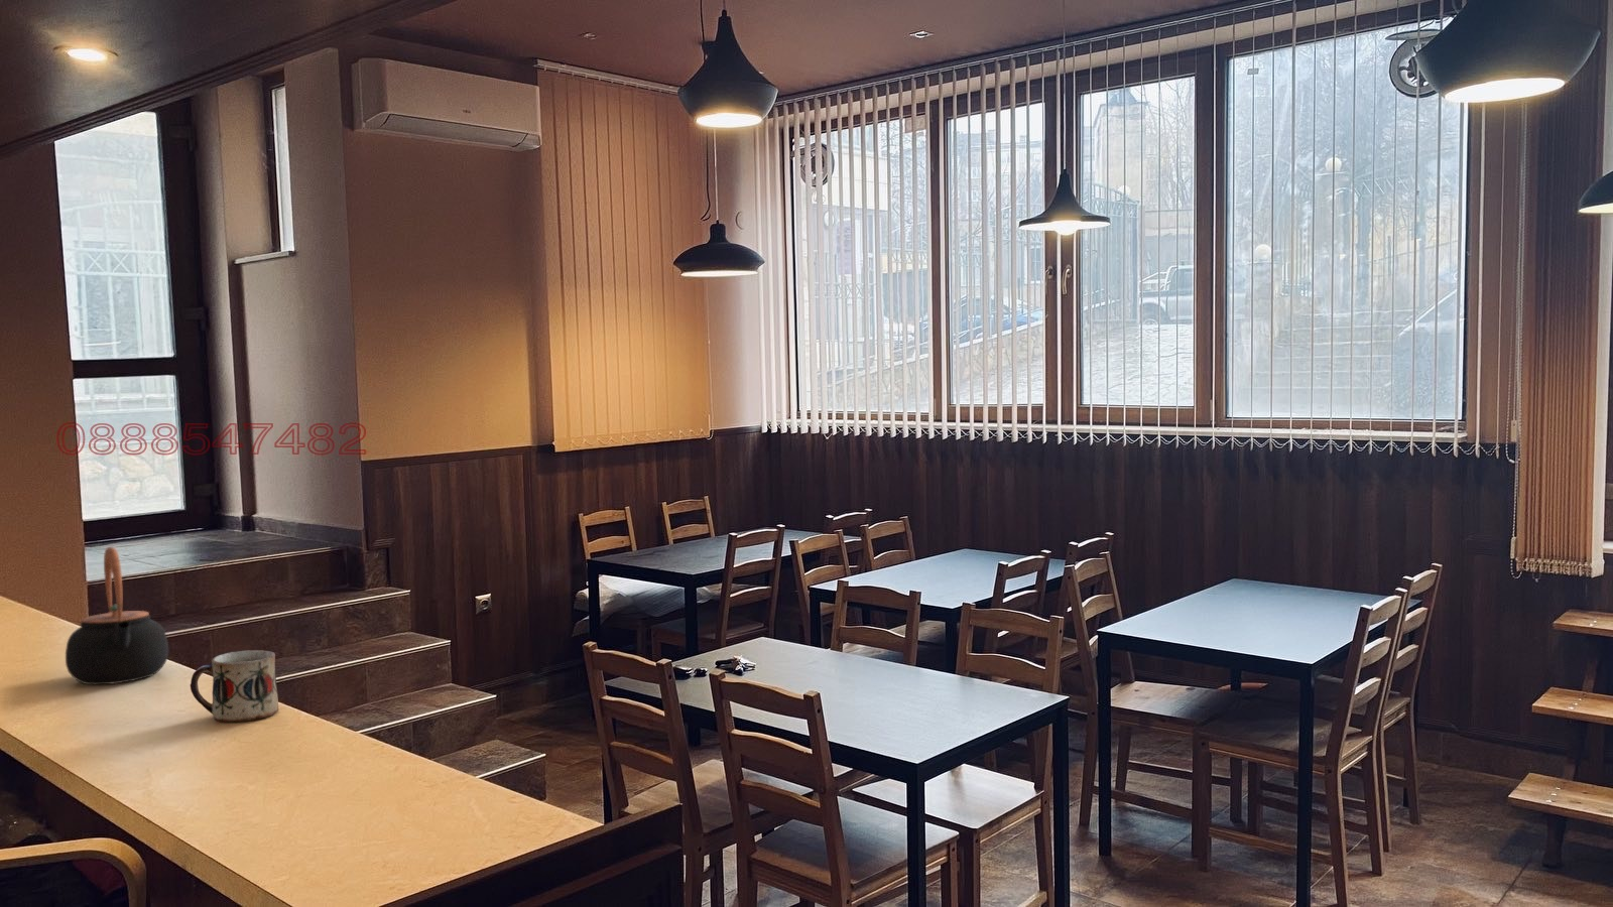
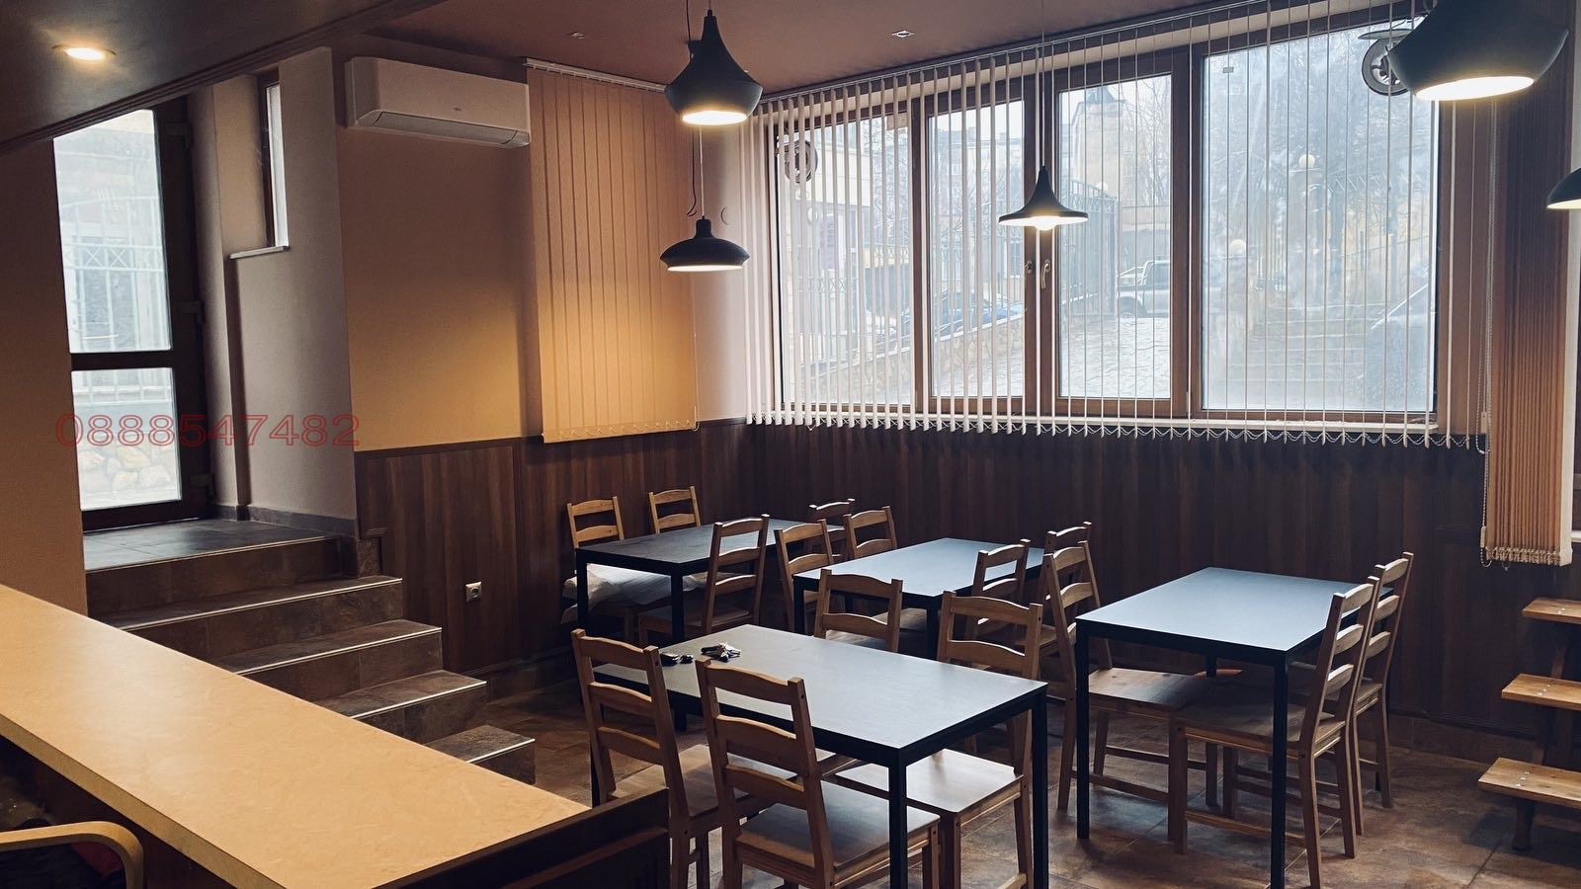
- teapot (116, 612)
- mug (239, 684)
